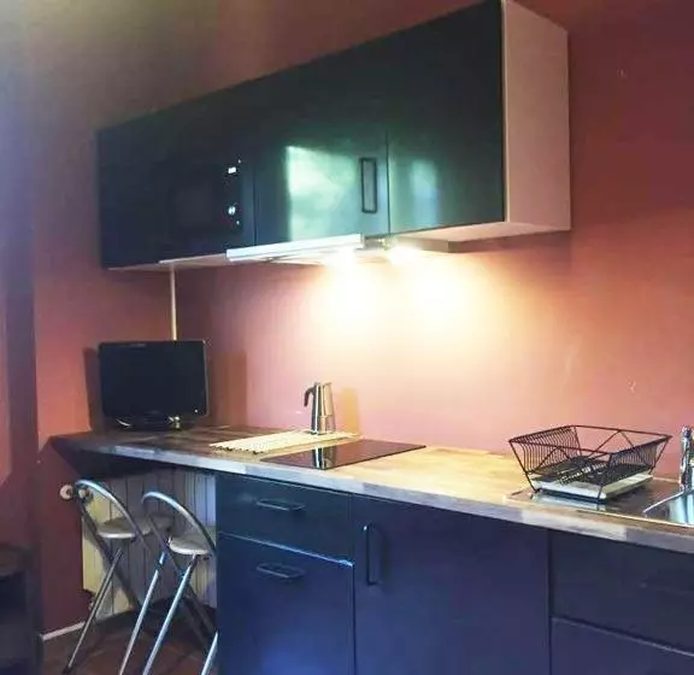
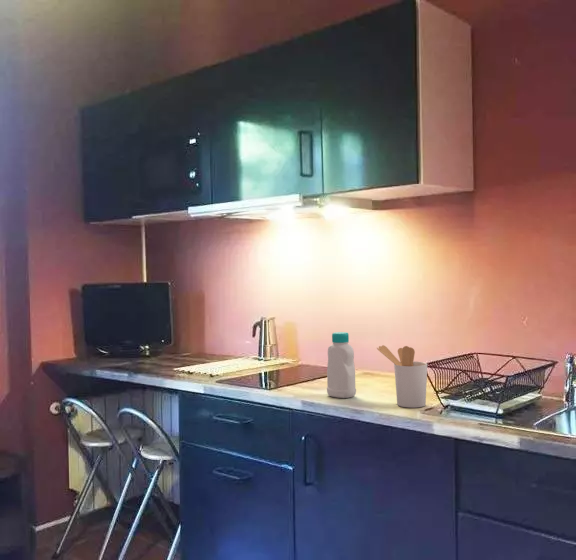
+ utensil holder (401, 374)
+ bottle (340, 364)
